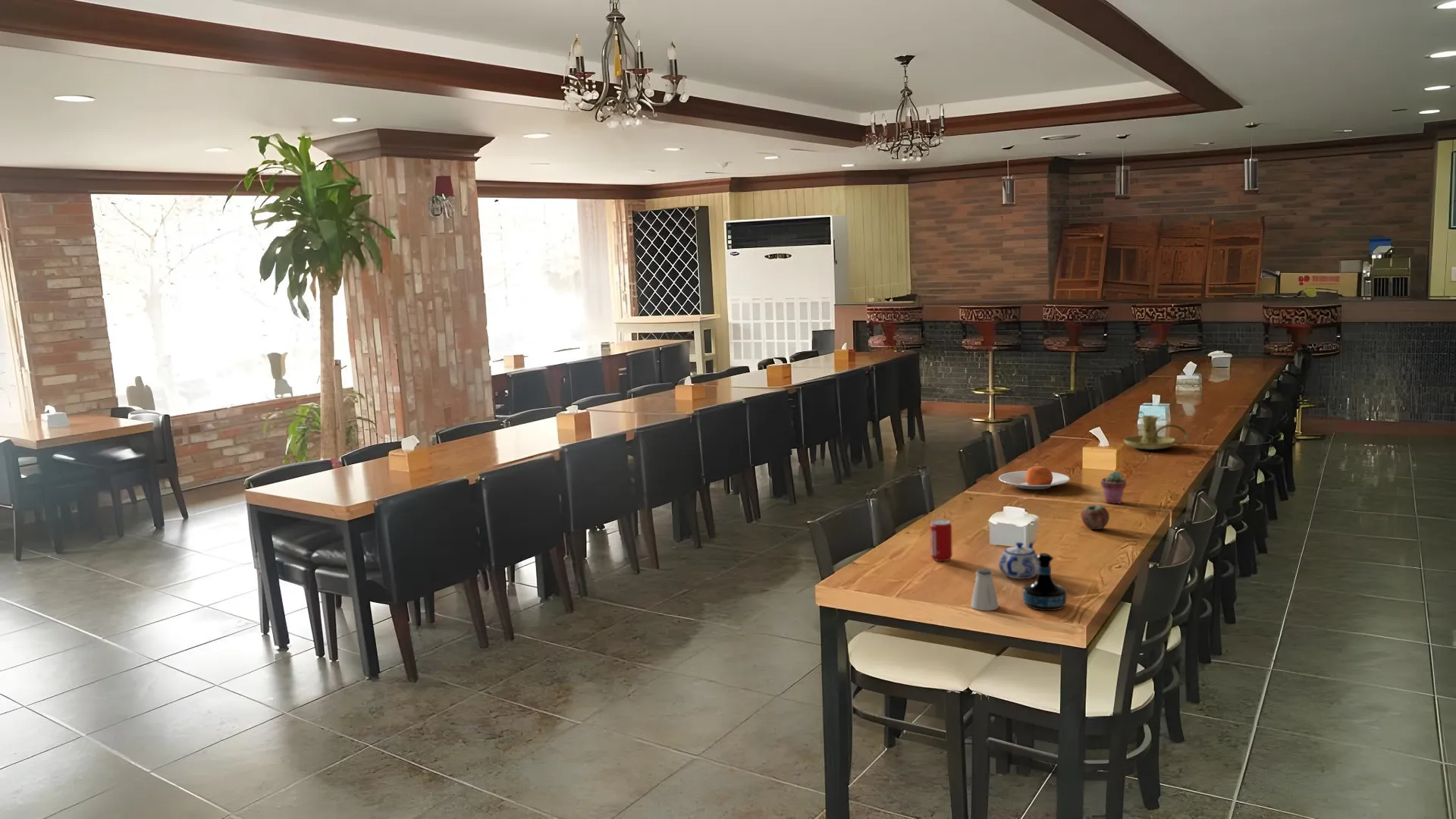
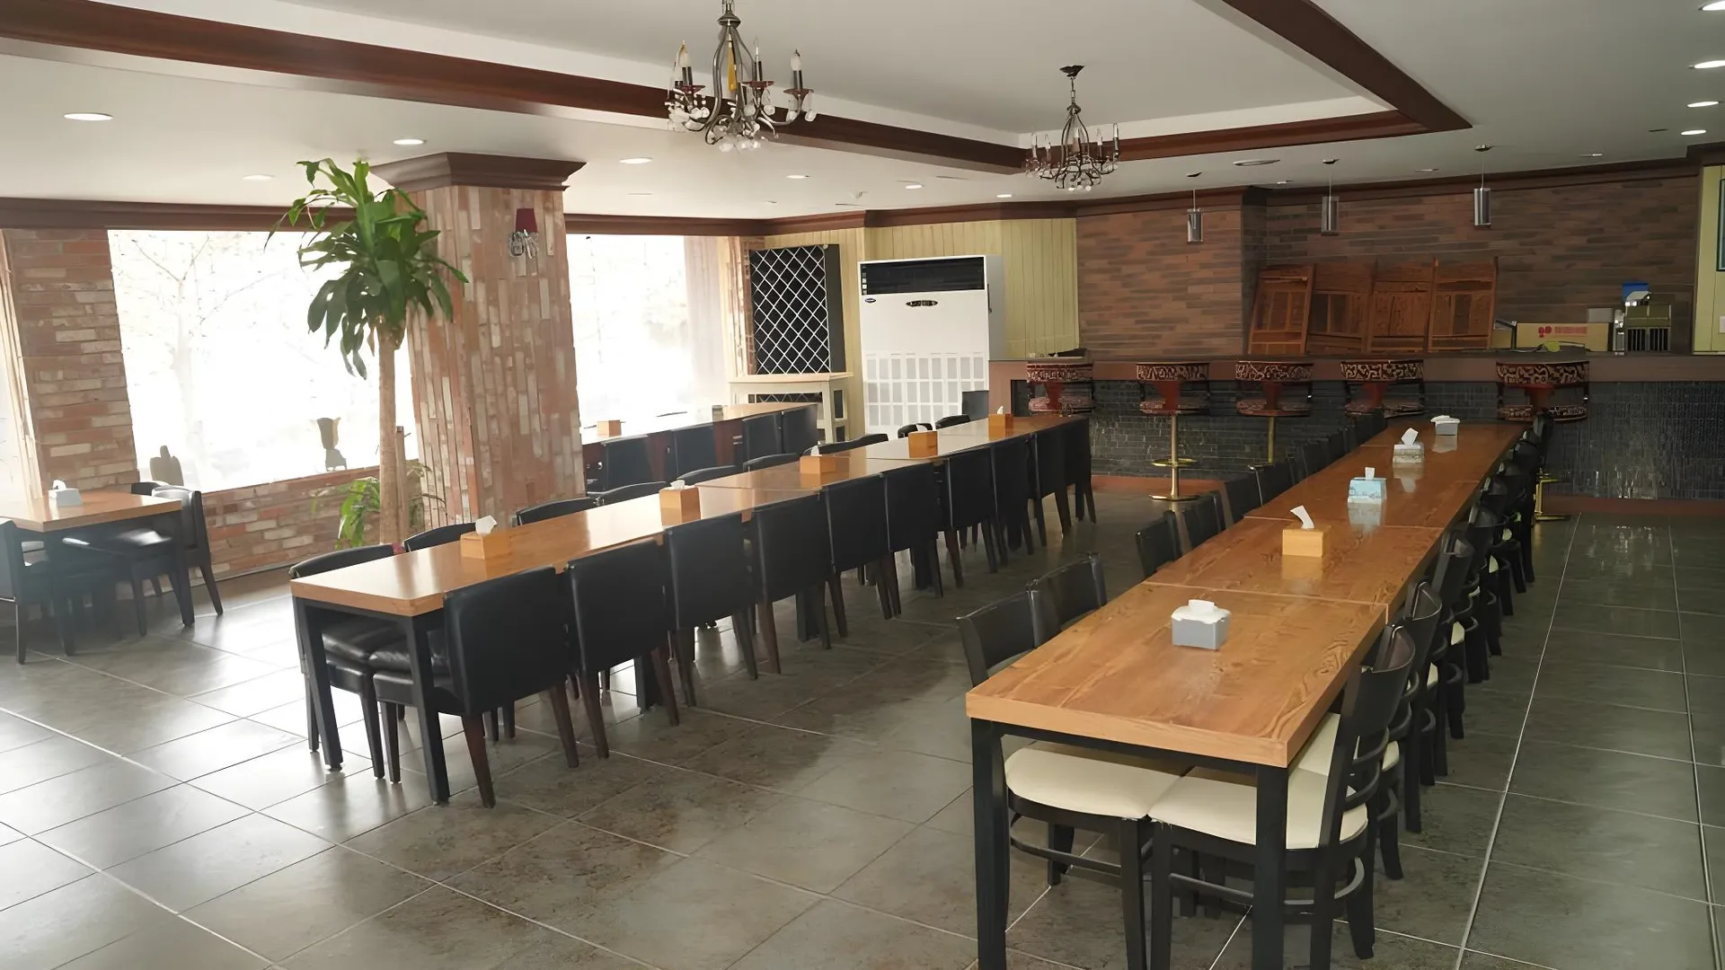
- plate (1034, 475)
- potted succulent (1113, 486)
- saltshaker (984, 588)
- apple (1094, 517)
- tequila bottle (1044, 579)
- beverage can (941, 540)
- teapot (1021, 558)
- candle holder (1155, 432)
